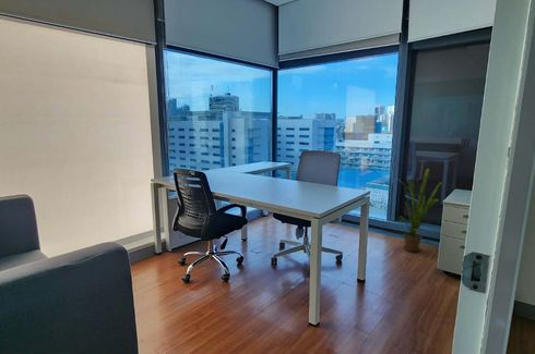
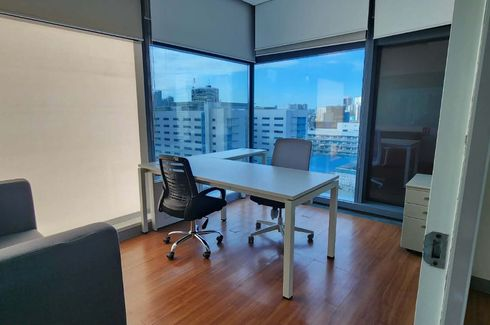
- house plant (414, 209)
